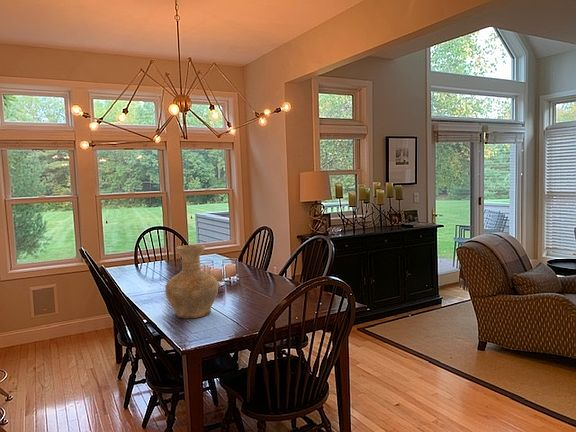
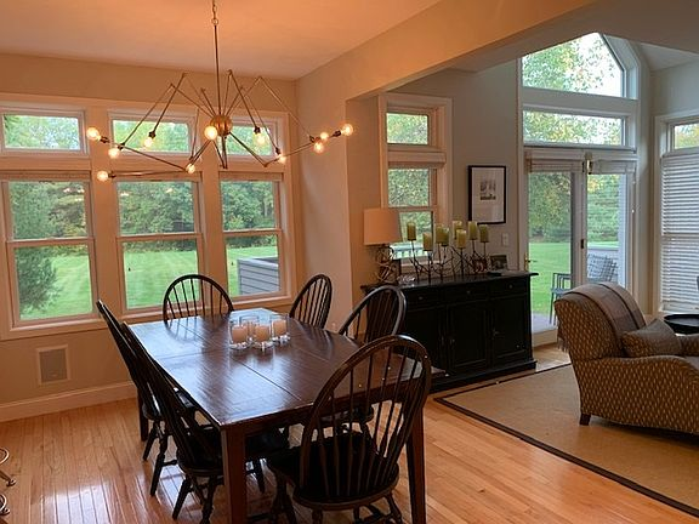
- vase (191, 280)
